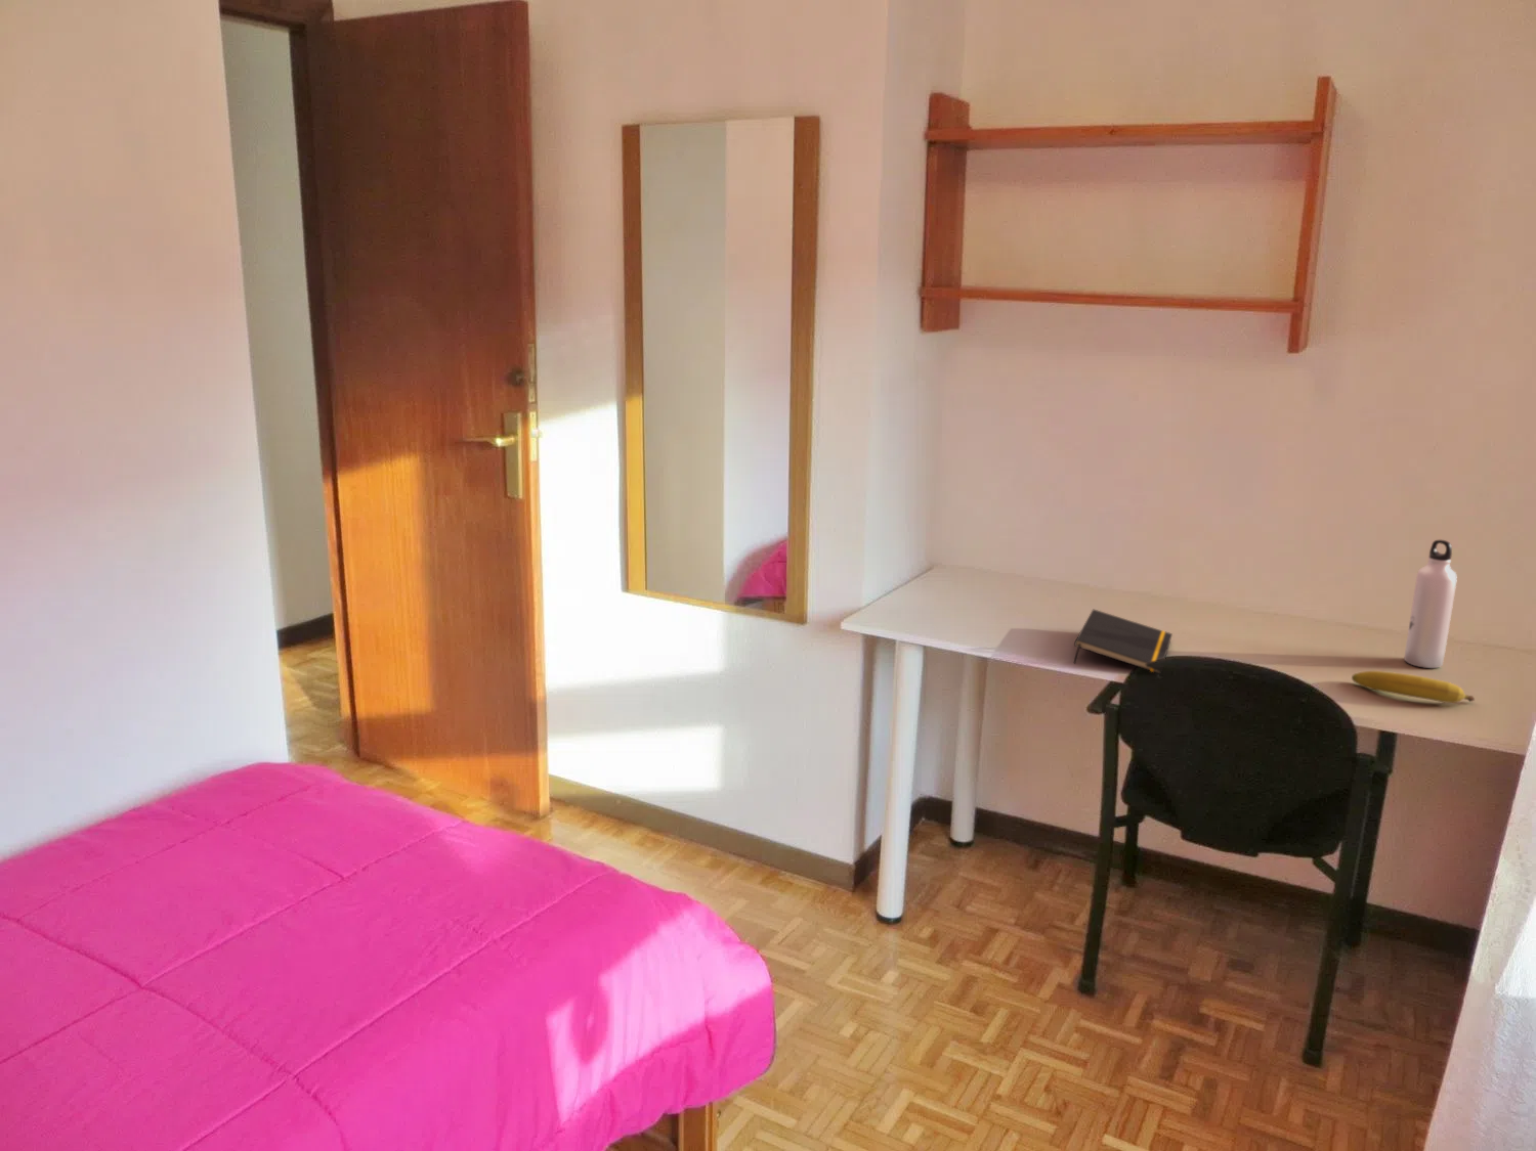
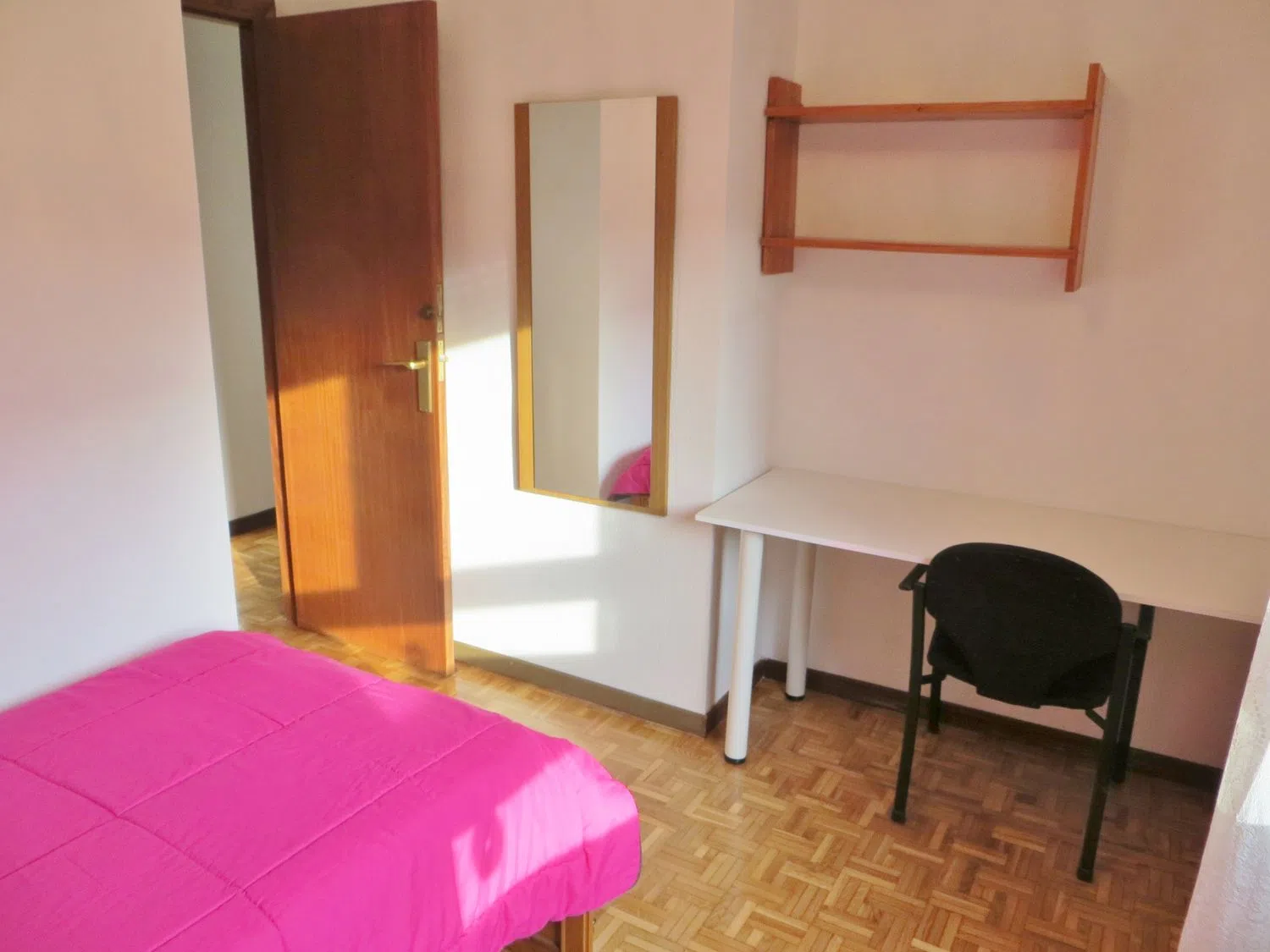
- fruit (1411, 683)
- notepad (1125, 640)
- water bottle (1432, 602)
